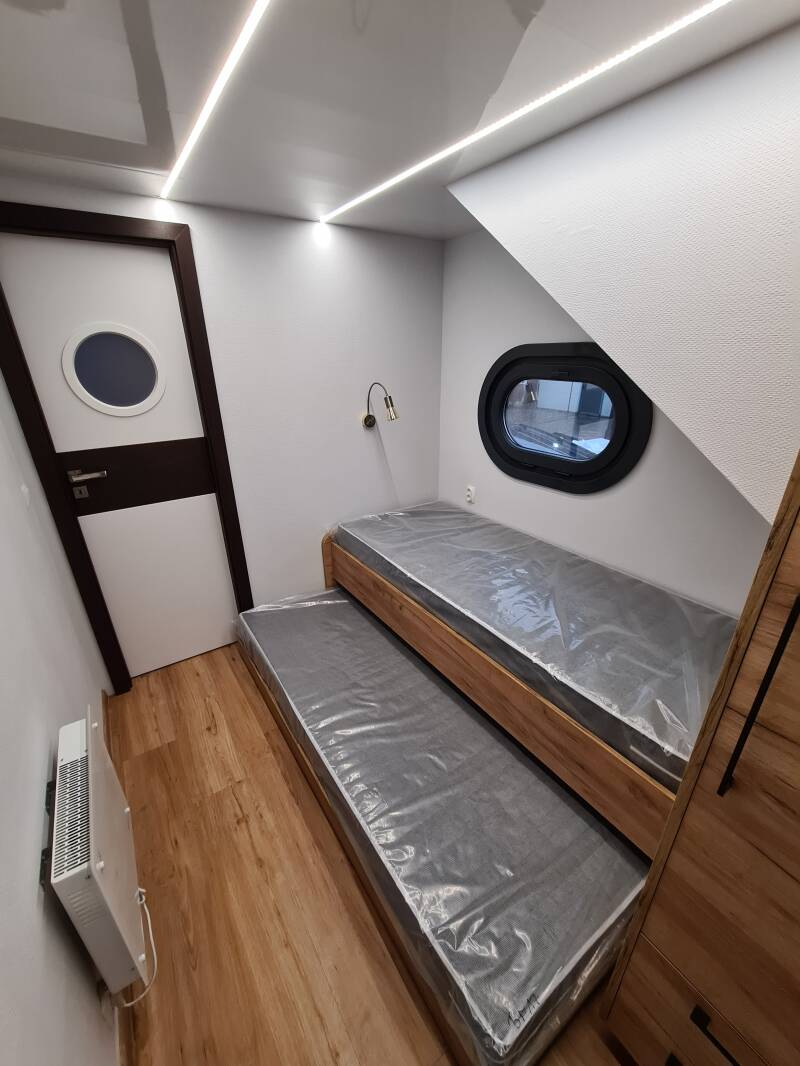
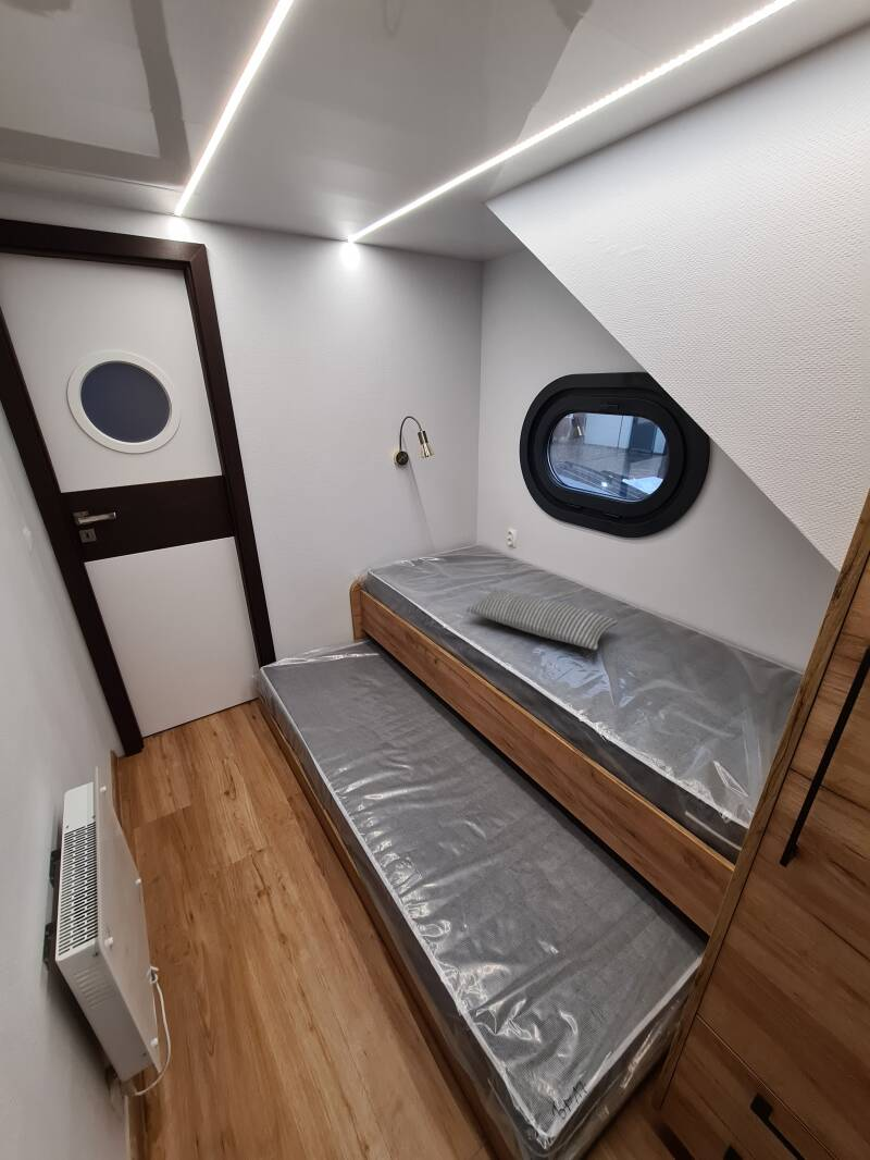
+ pillow (538, 616)
